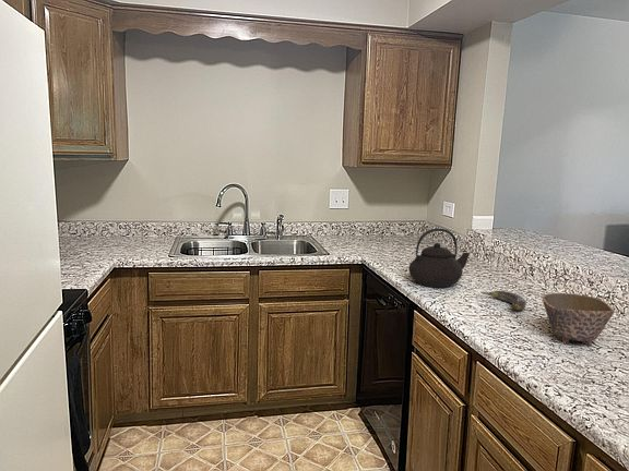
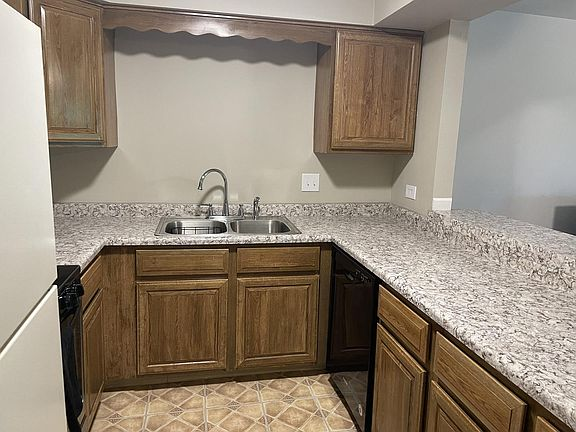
- teapot (441, 256)
- bowl (574, 322)
- banana (507, 299)
